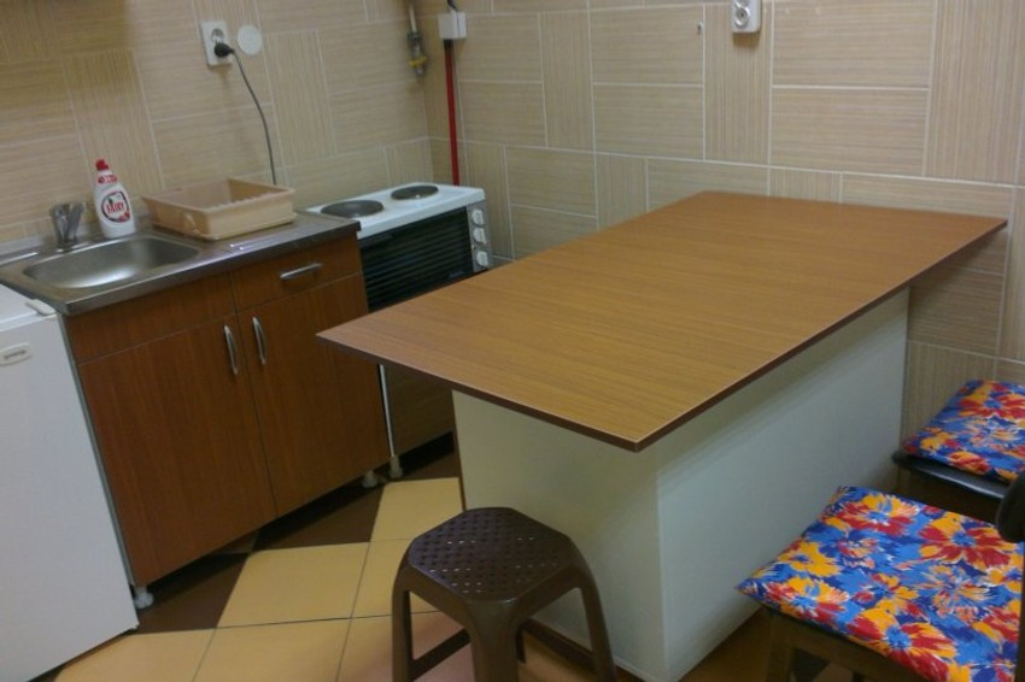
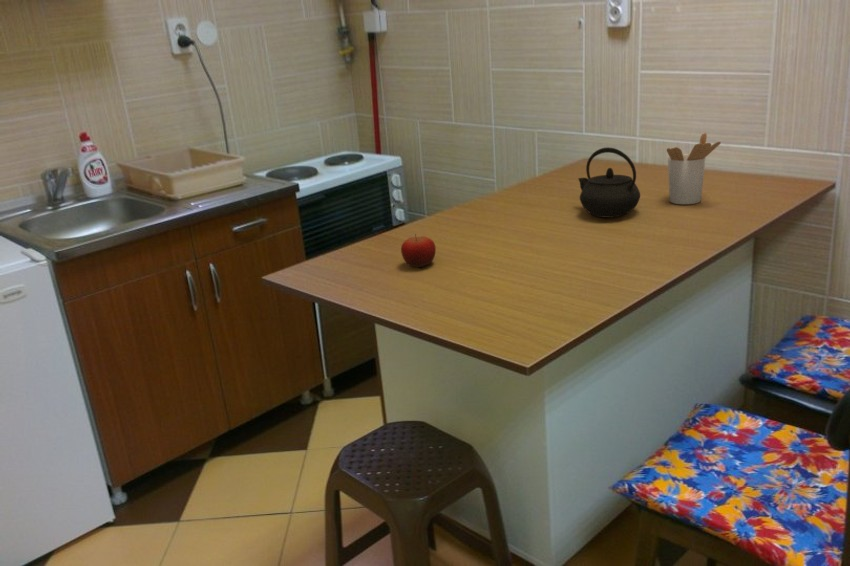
+ kettle (606, 180)
+ utensil holder (692, 169)
+ fruit (418, 249)
